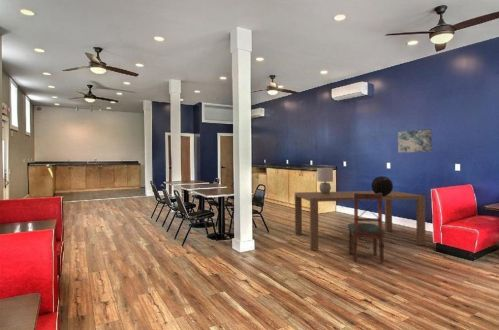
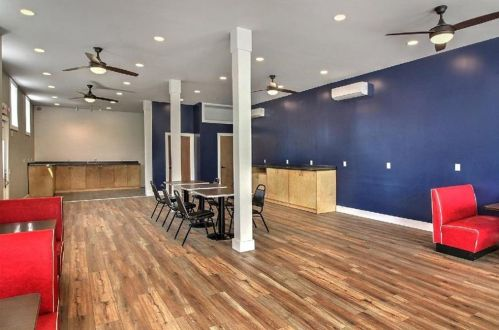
- decorative globe (382, 185)
- dining chair (365, 225)
- lamp (325, 180)
- wall art (414, 141)
- dining table (353, 200)
